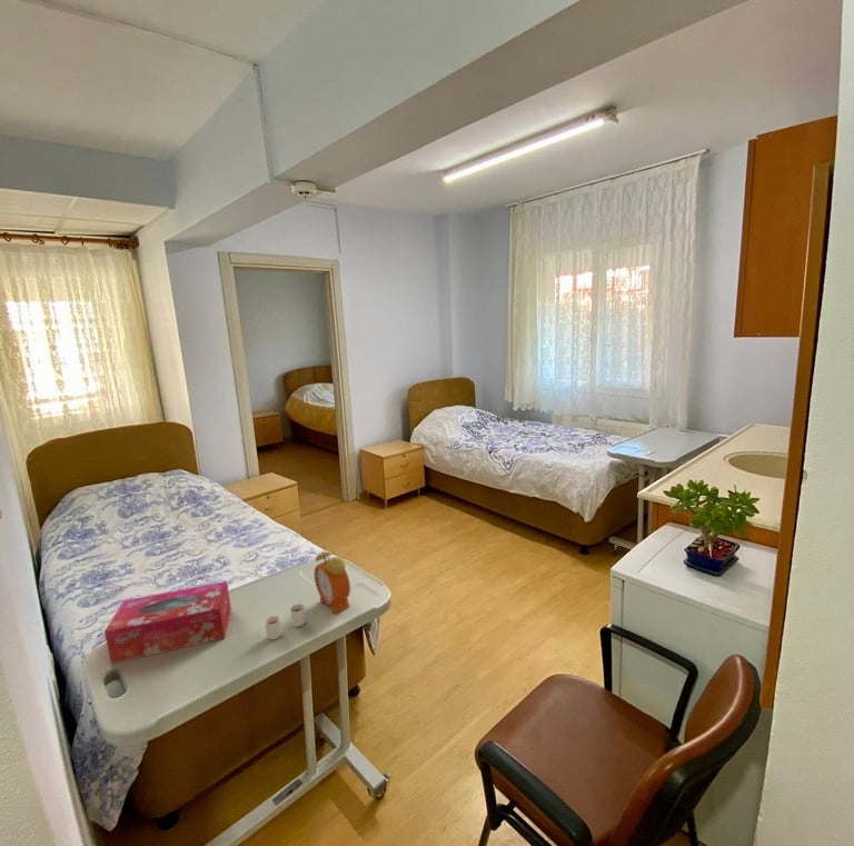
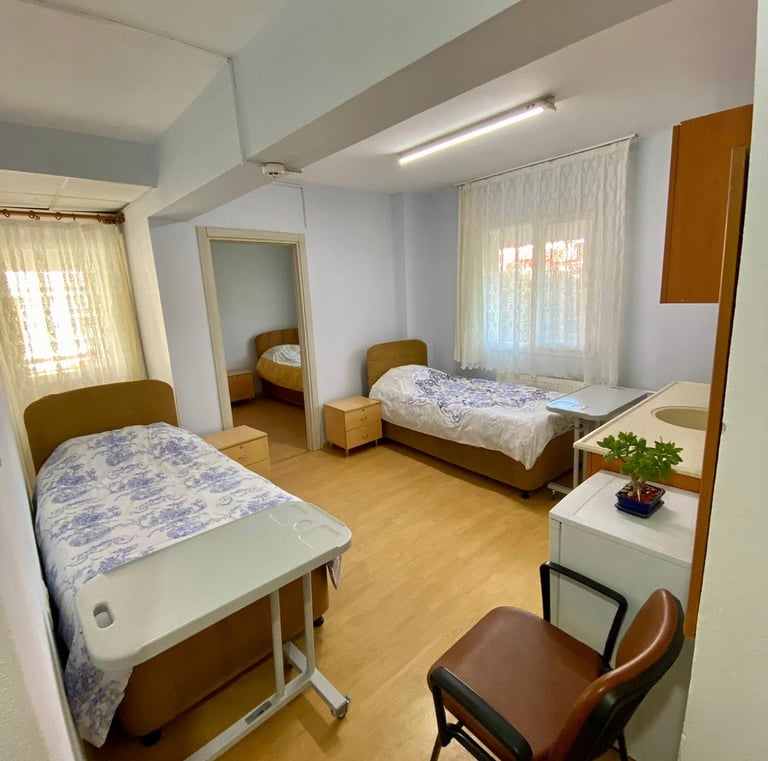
- drinking glass (291, 621)
- alarm clock (330, 575)
- tissue box (172, 618)
